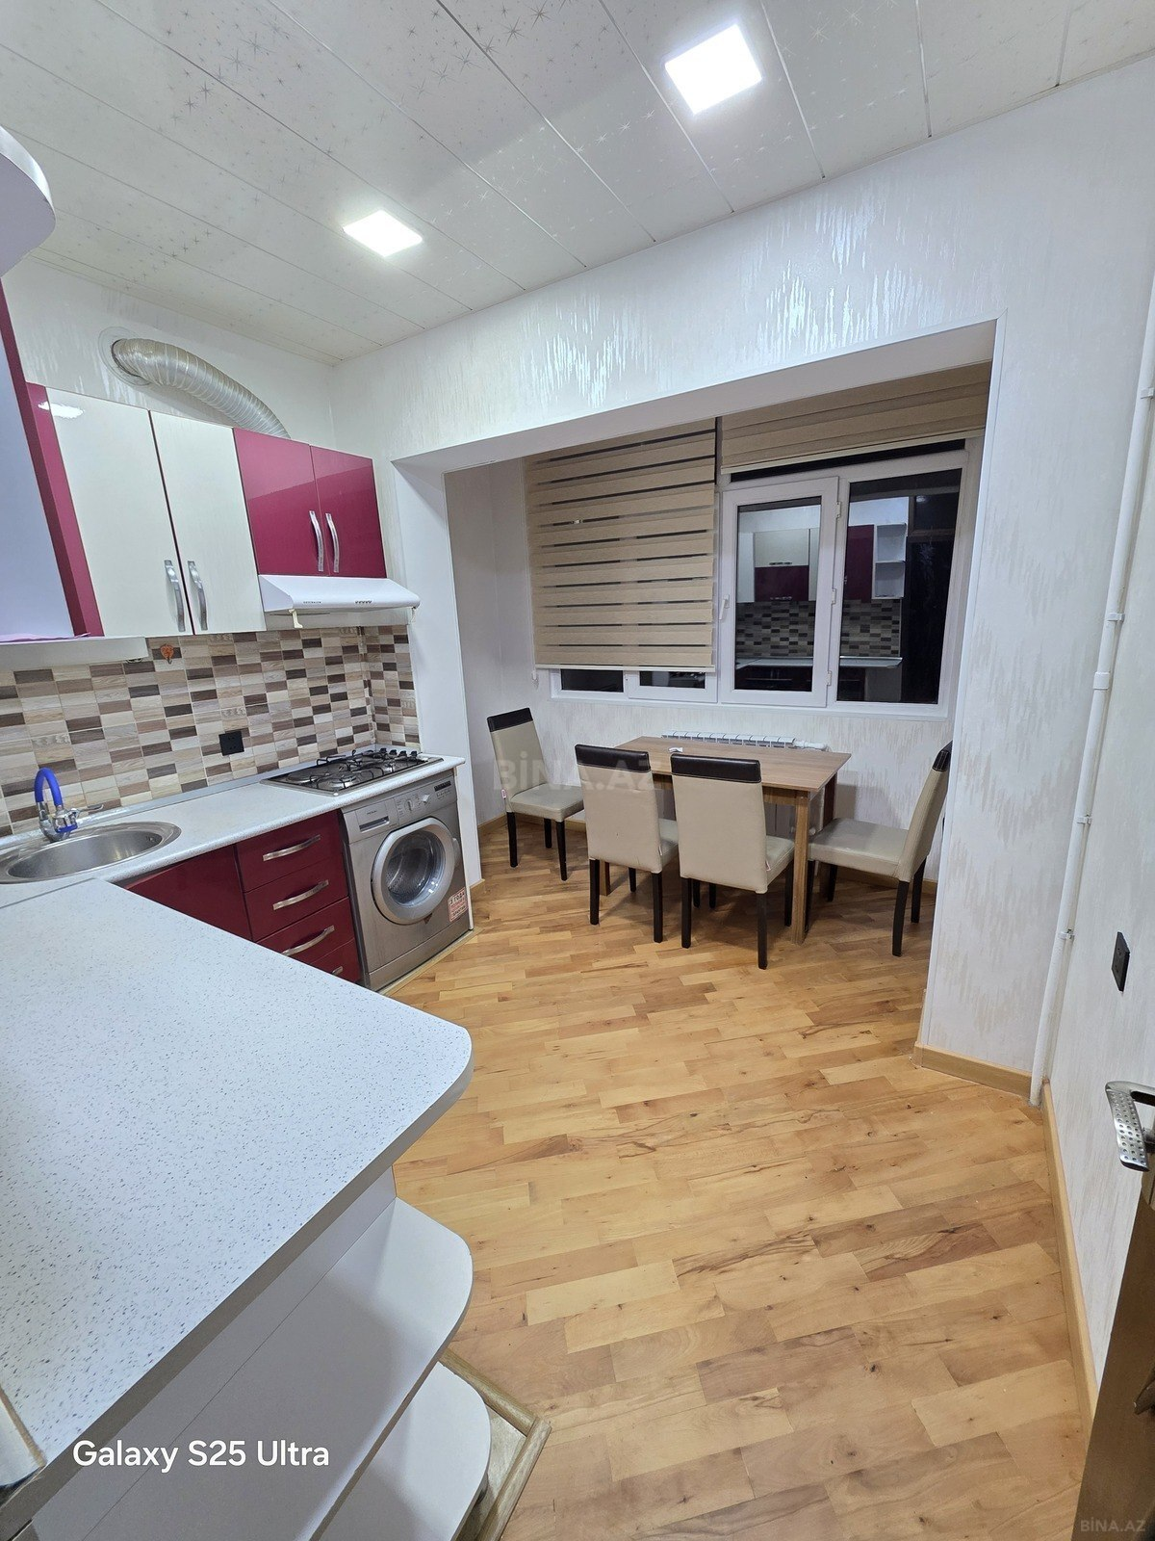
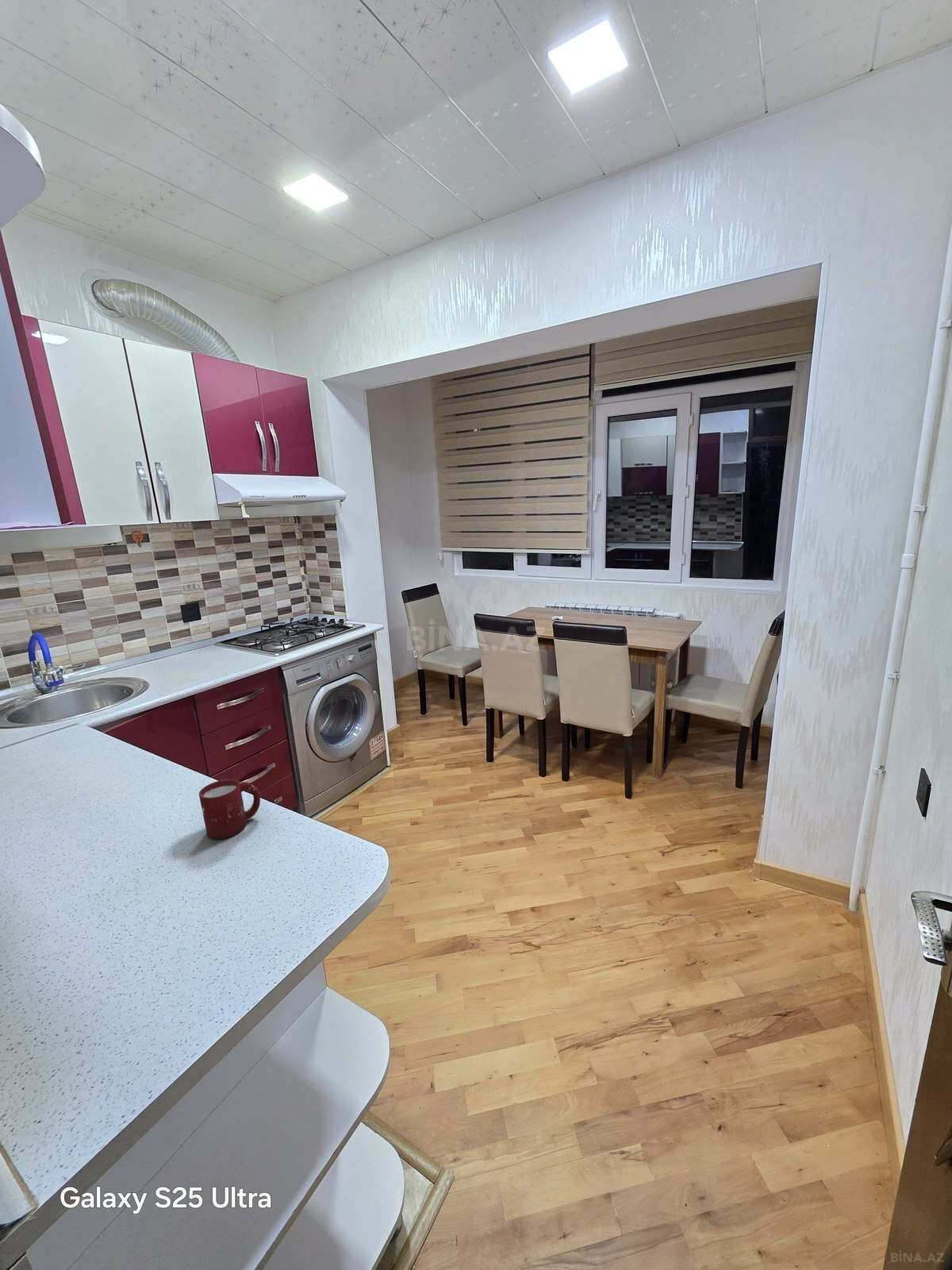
+ cup (232, 805)
